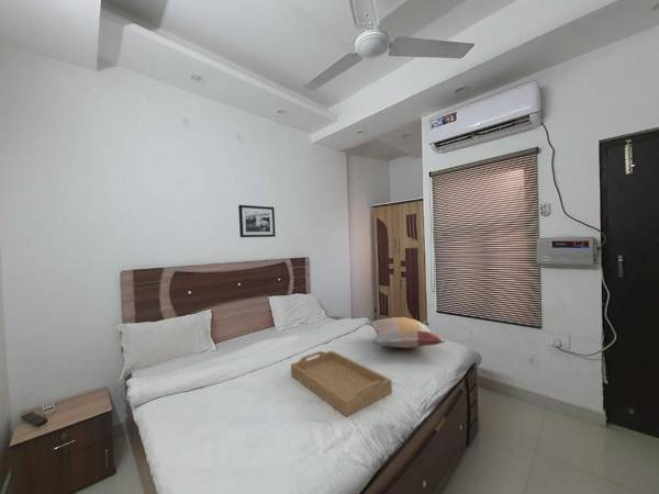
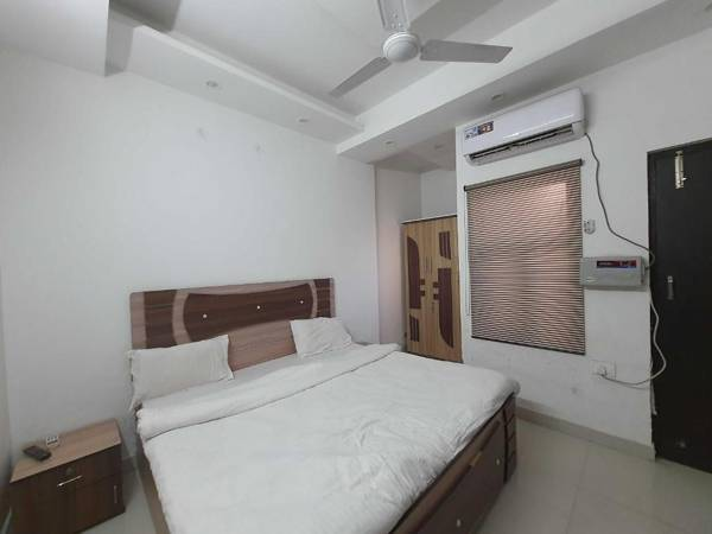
- serving tray (337, 374)
- picture frame (257, 221)
- decorative pillow (403, 330)
